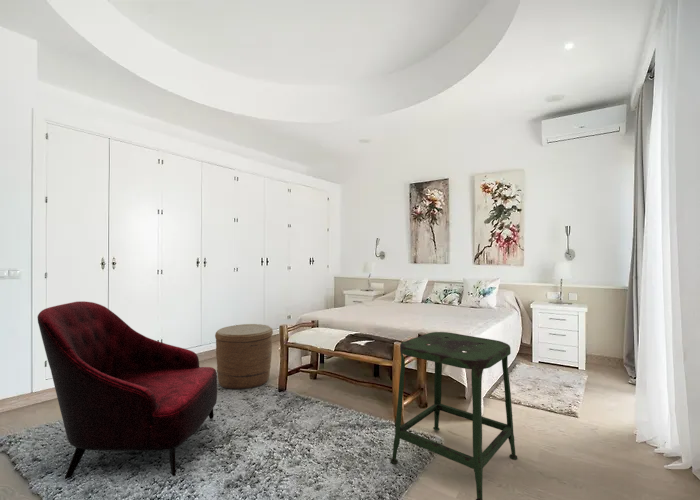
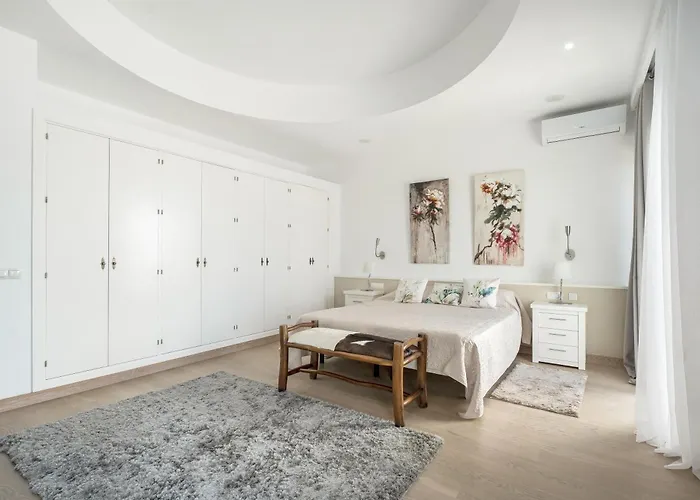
- stool (452, 407)
- basket (244, 354)
- armchair (135, 374)
